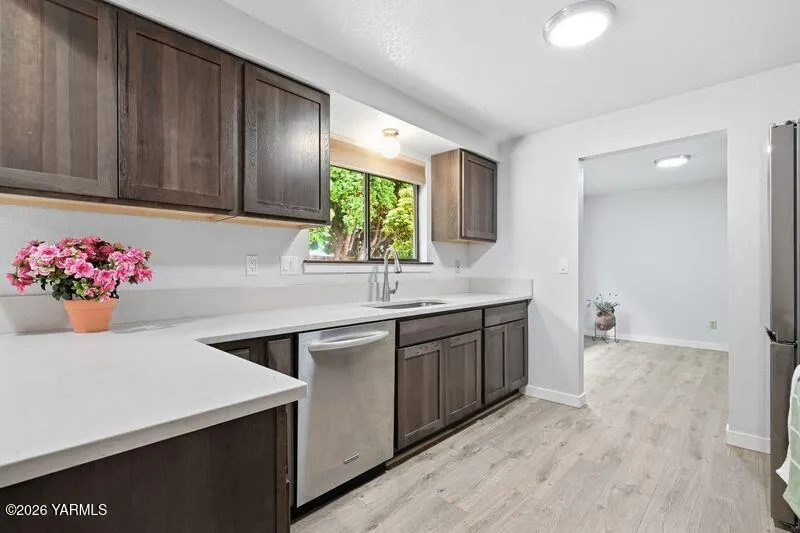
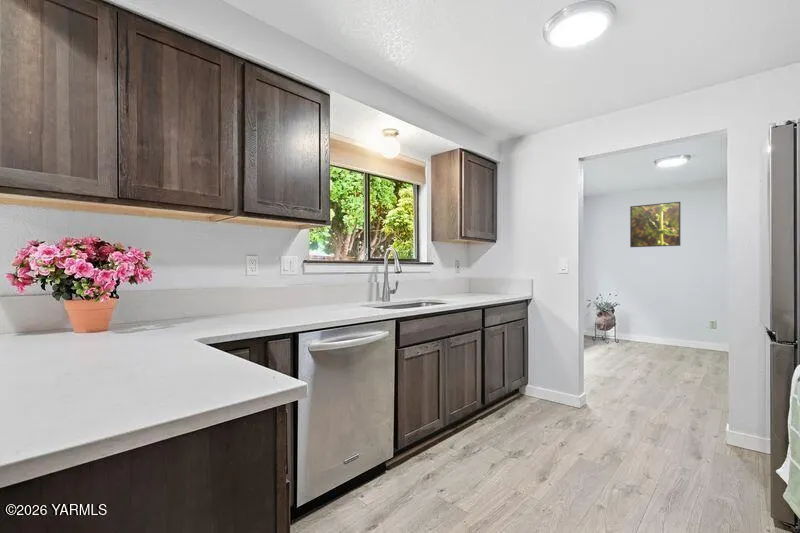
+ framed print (654, 225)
